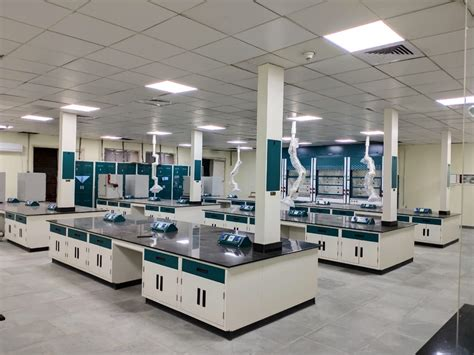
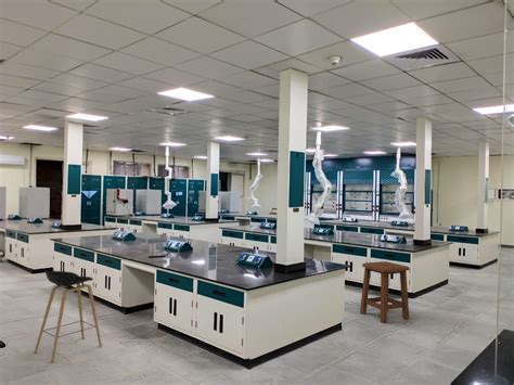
+ stool (63, 309)
+ stool (384, 290)
